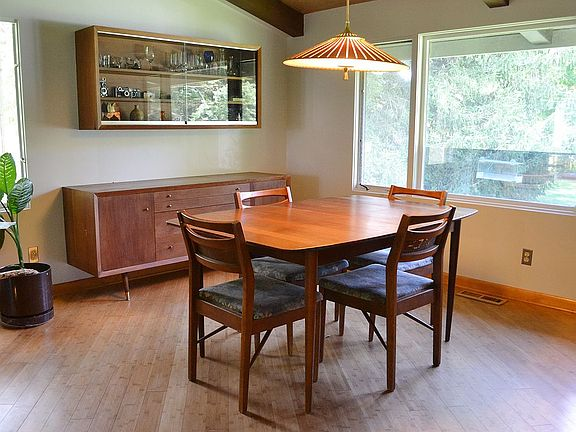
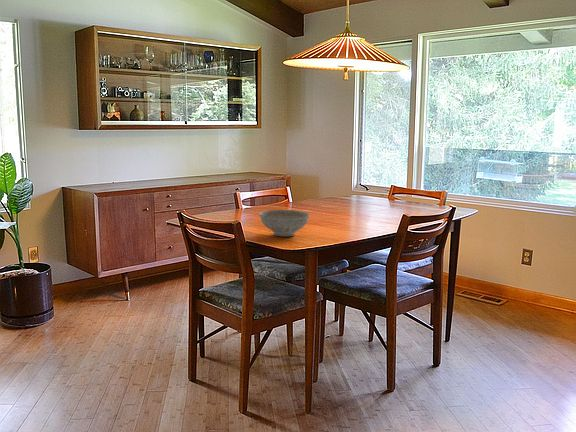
+ decorative bowl (284, 223)
